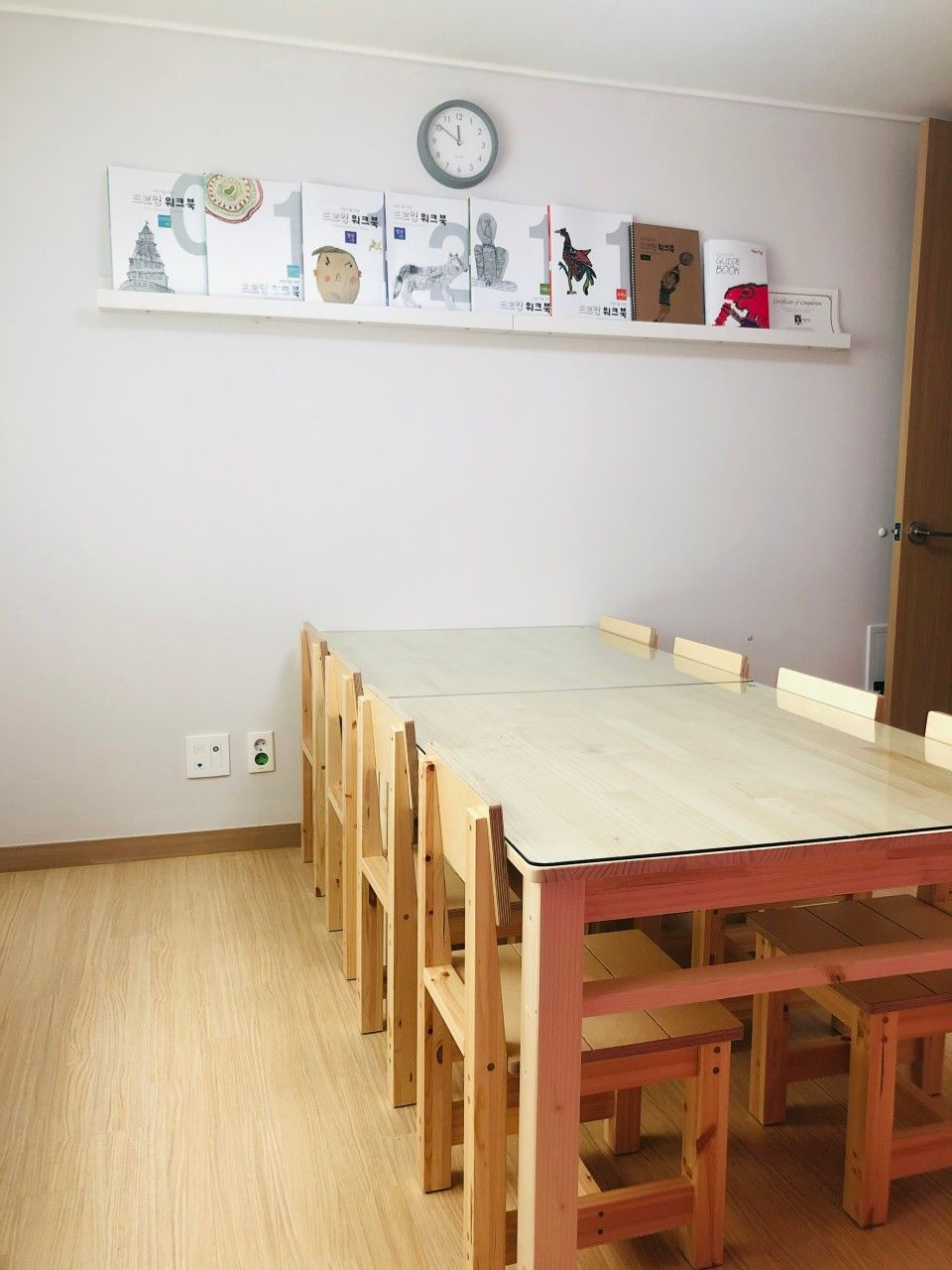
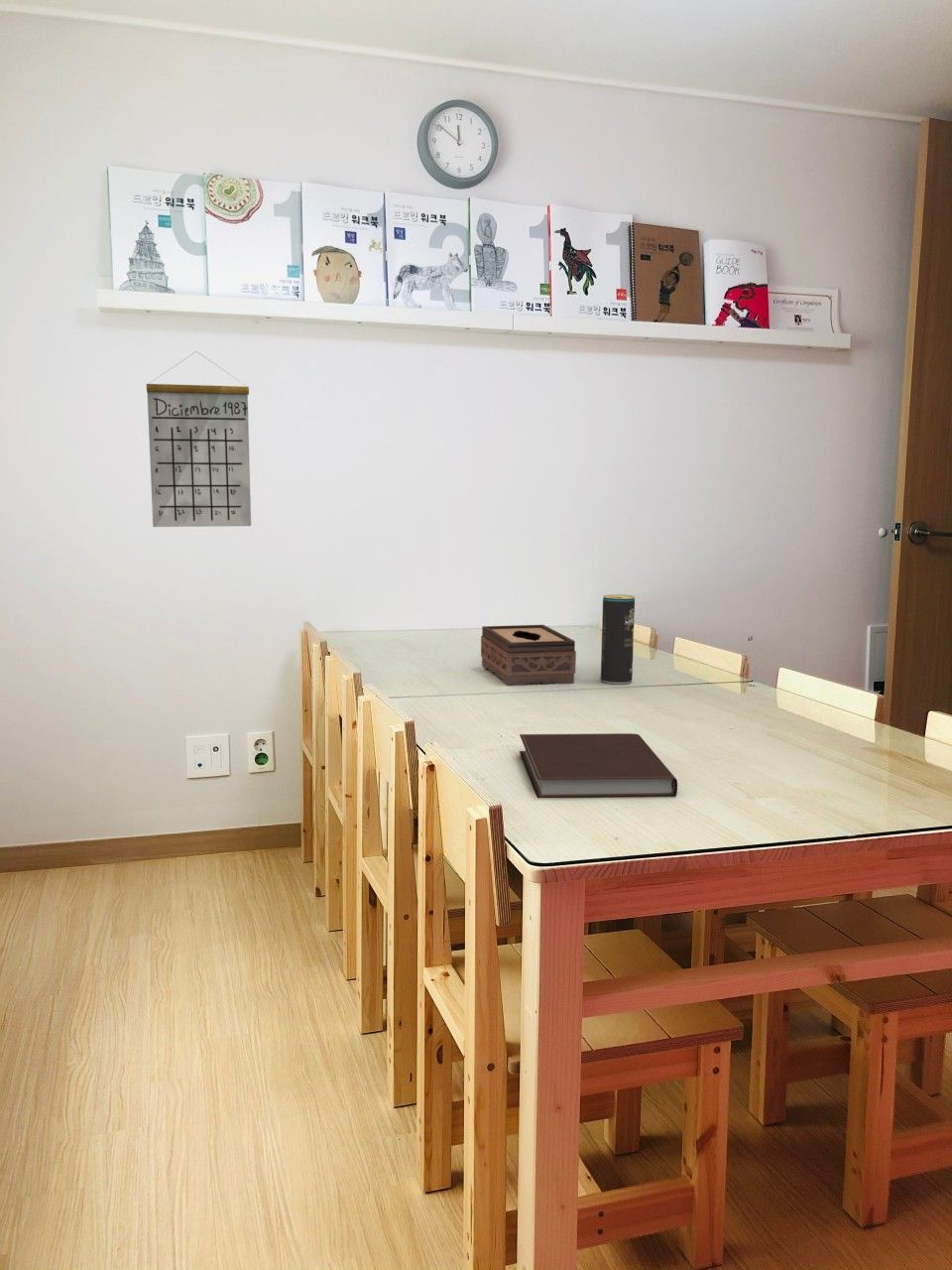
+ beverage can (617, 638)
+ calendar (199, 440)
+ tissue box (526, 654)
+ notebook (592, 763)
